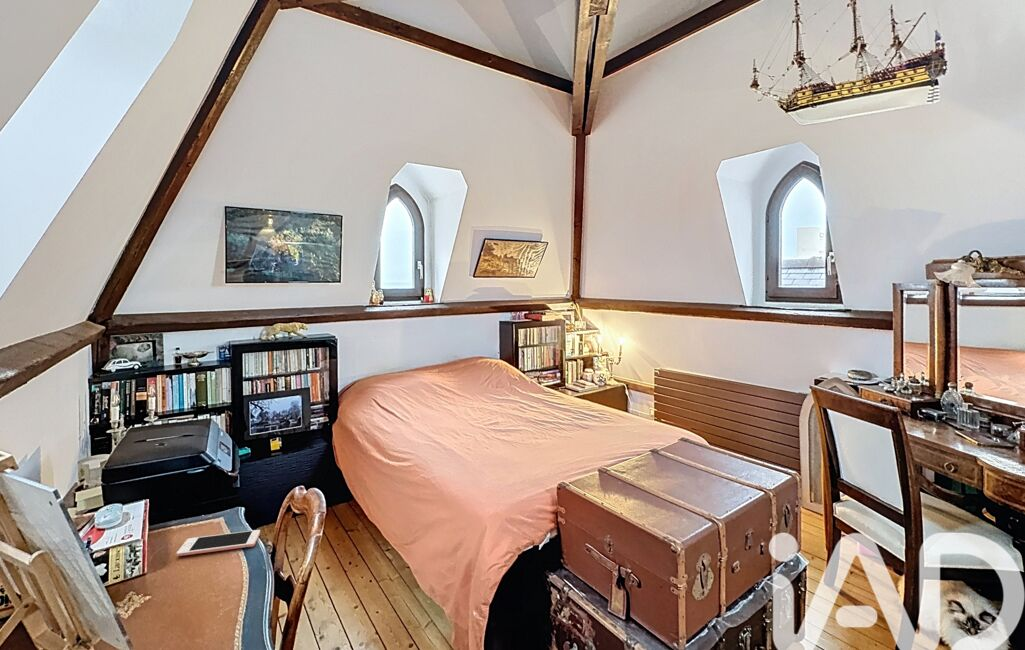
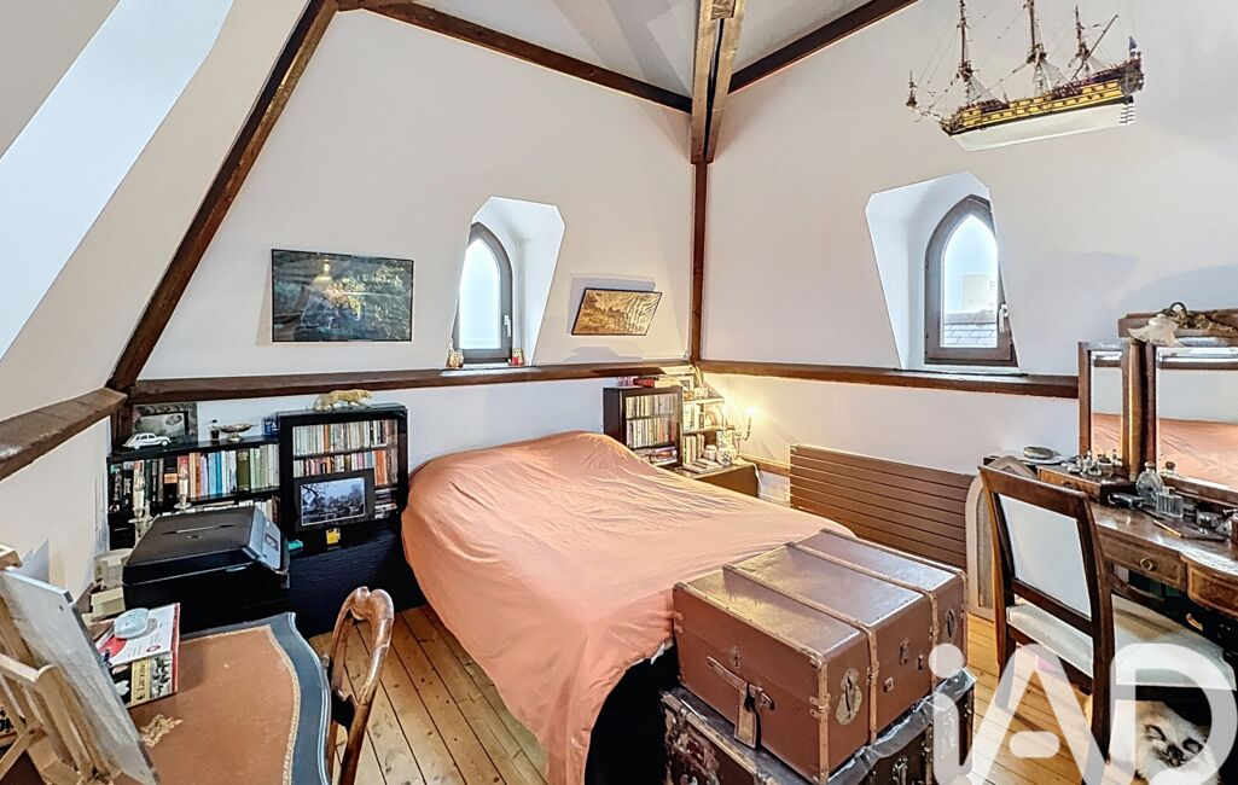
- cell phone (220, 542)
